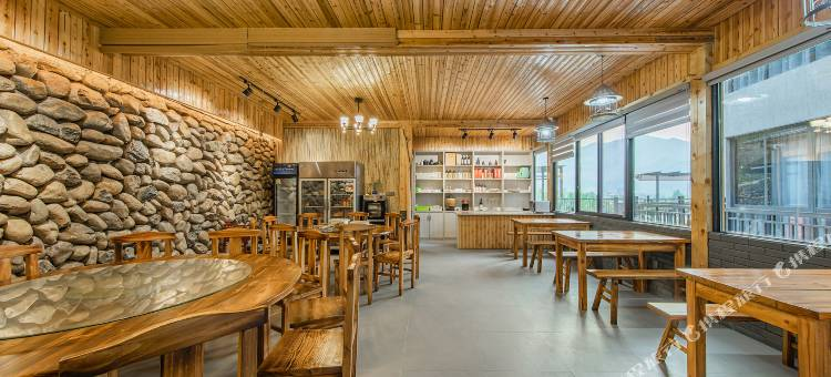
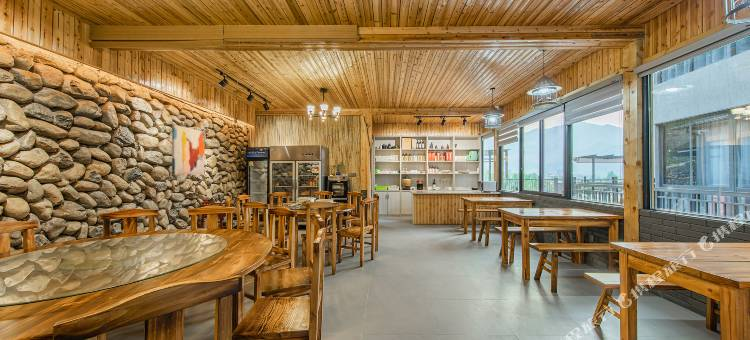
+ wall art (189, 151)
